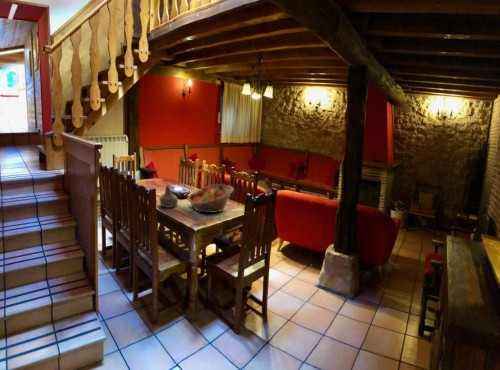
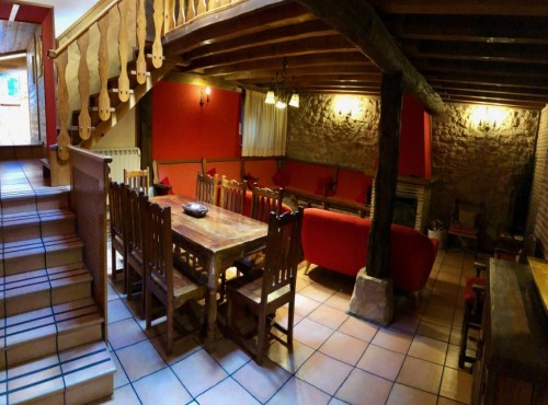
- bottle (168, 195)
- fruit basket (210, 197)
